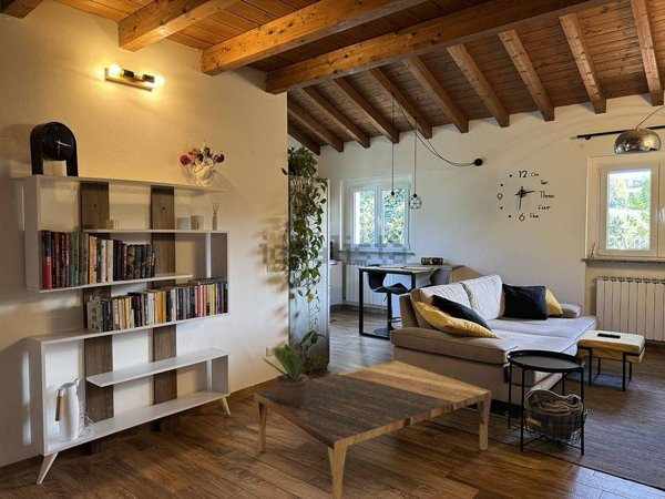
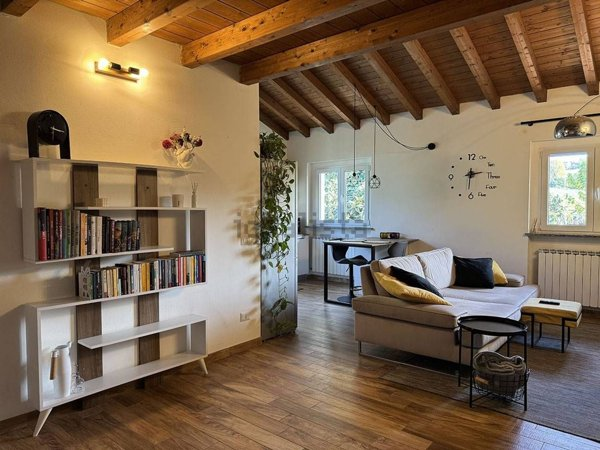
- coffee table (372, 420)
- potted plant (291, 371)
